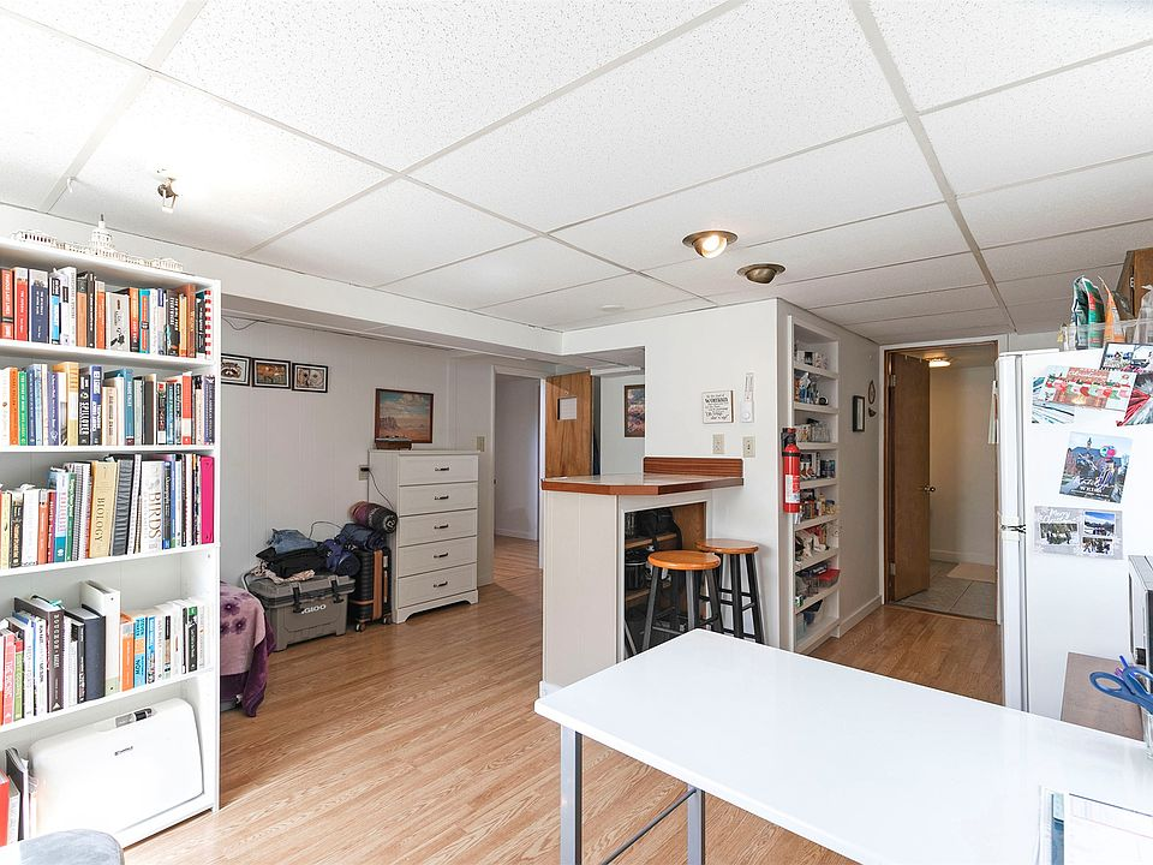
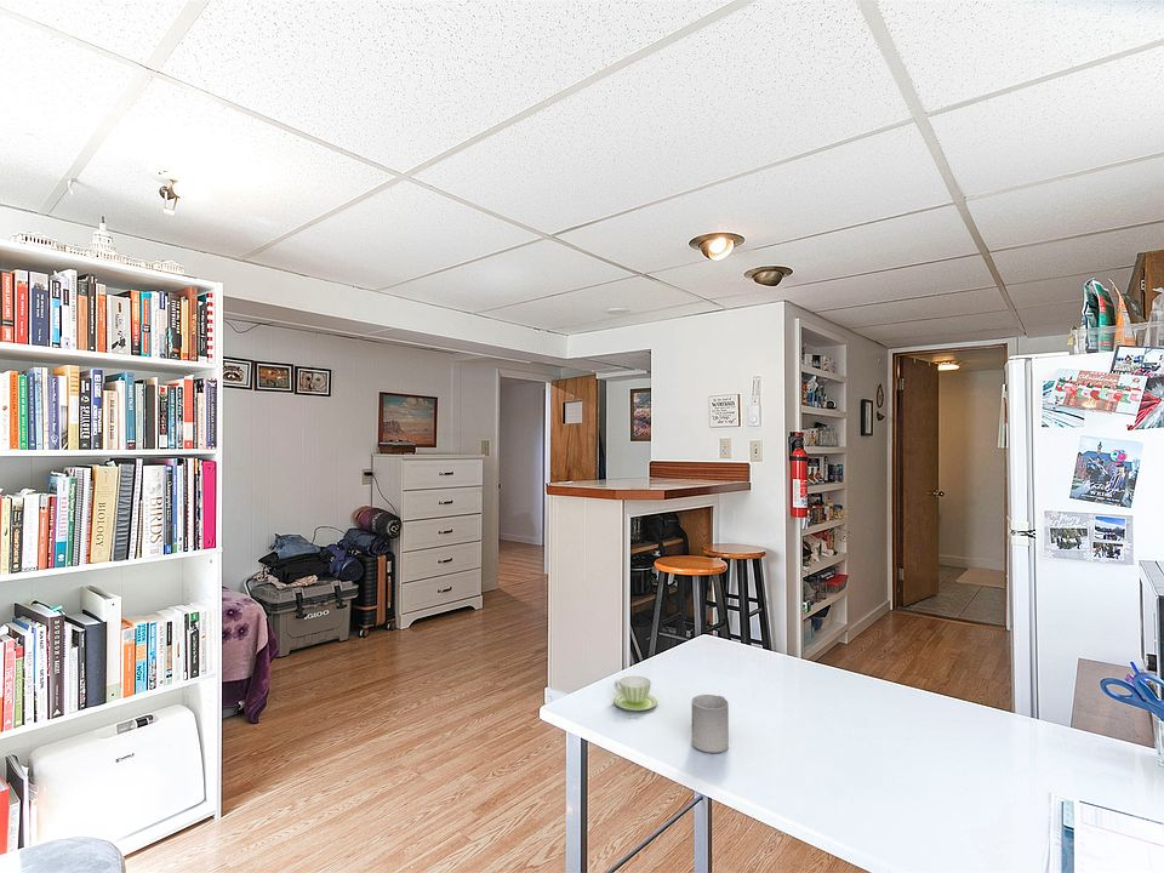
+ cup (634, 692)
+ cup (713, 719)
